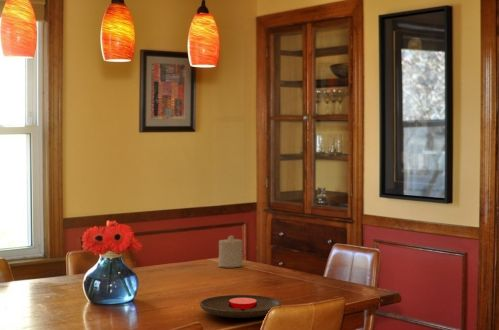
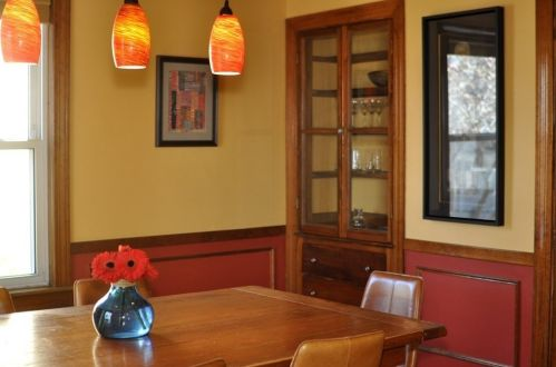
- candle (230, 250)
- plate (240, 307)
